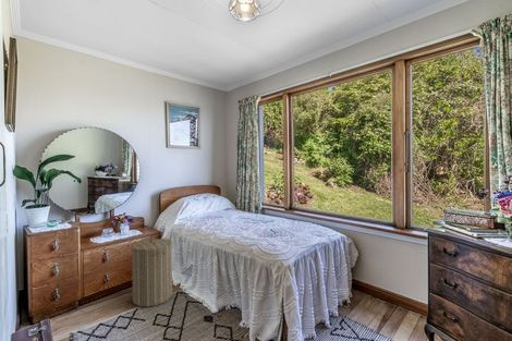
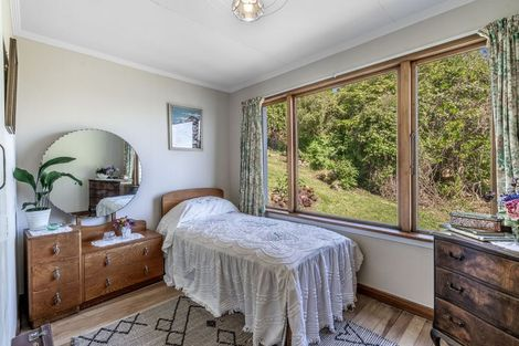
- laundry hamper (153, 266)
